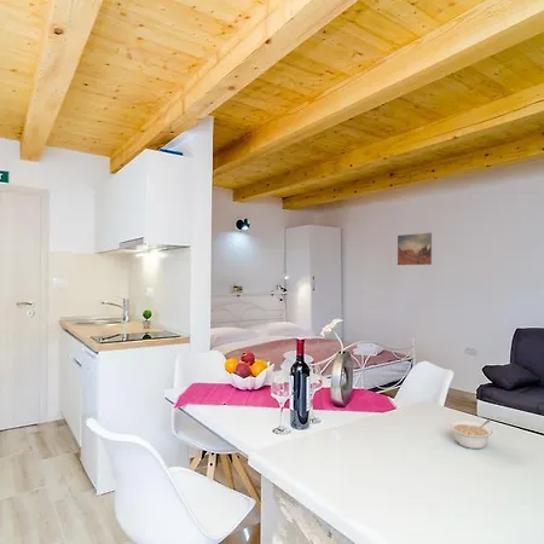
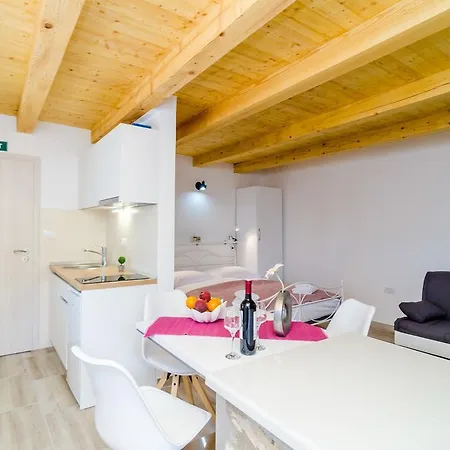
- wall art (413, 249)
- legume (470, 433)
